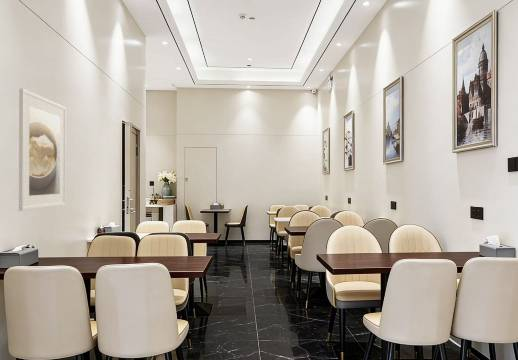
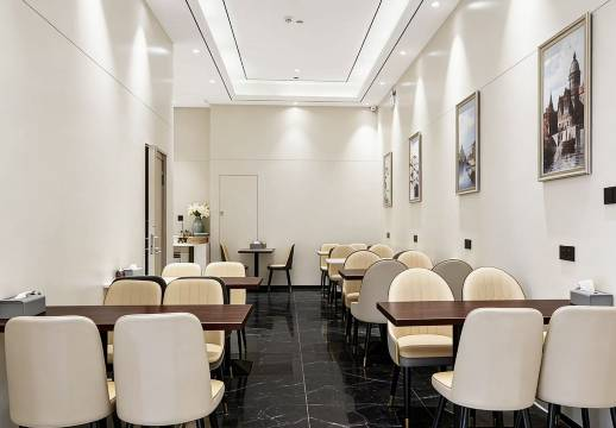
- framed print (45, 153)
